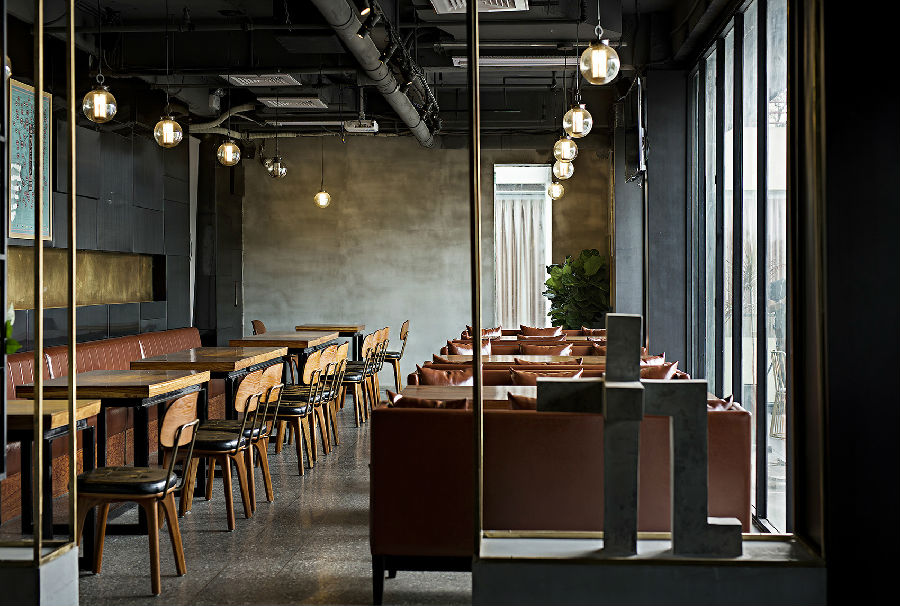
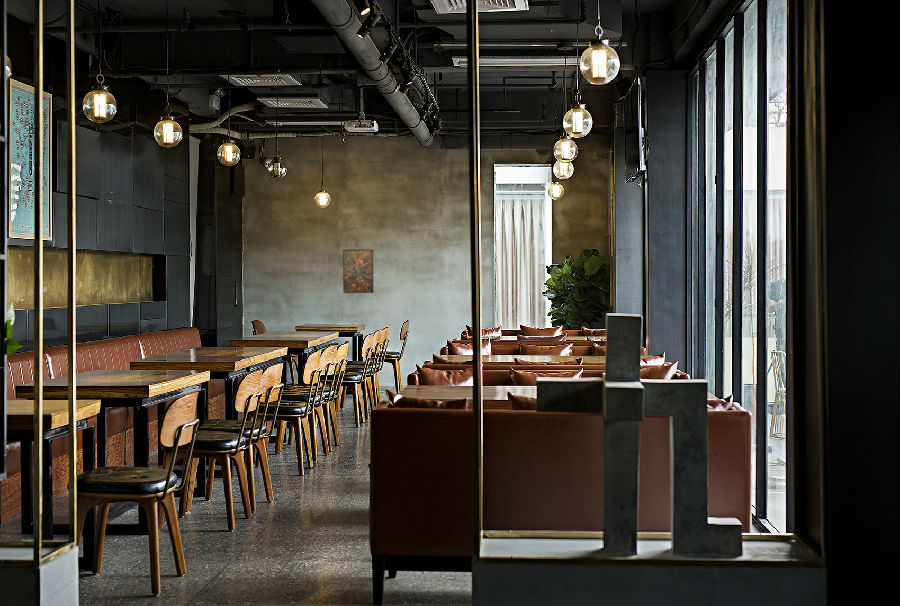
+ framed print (358, 271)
